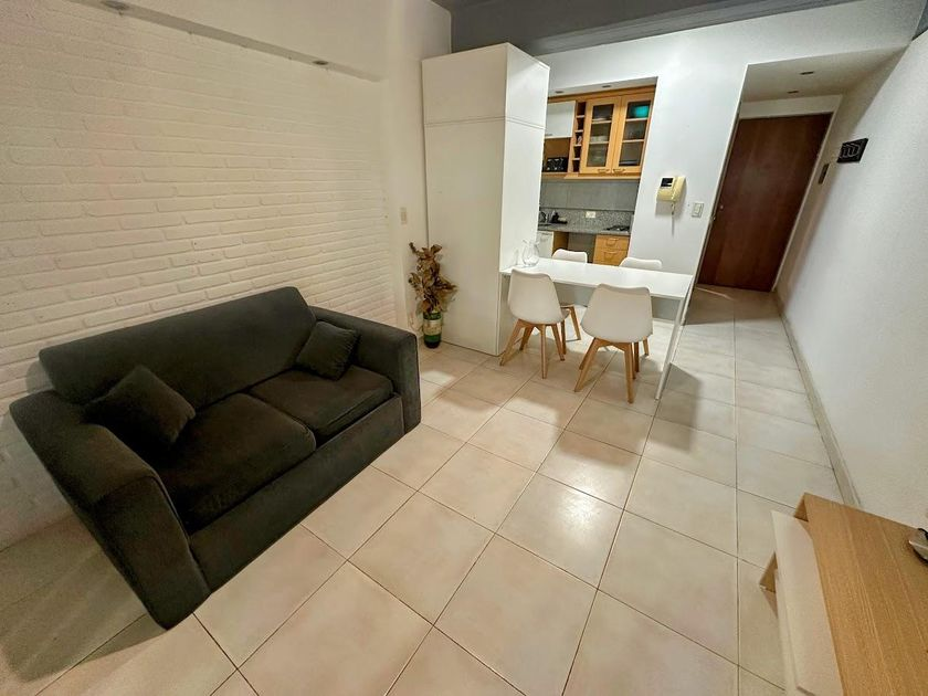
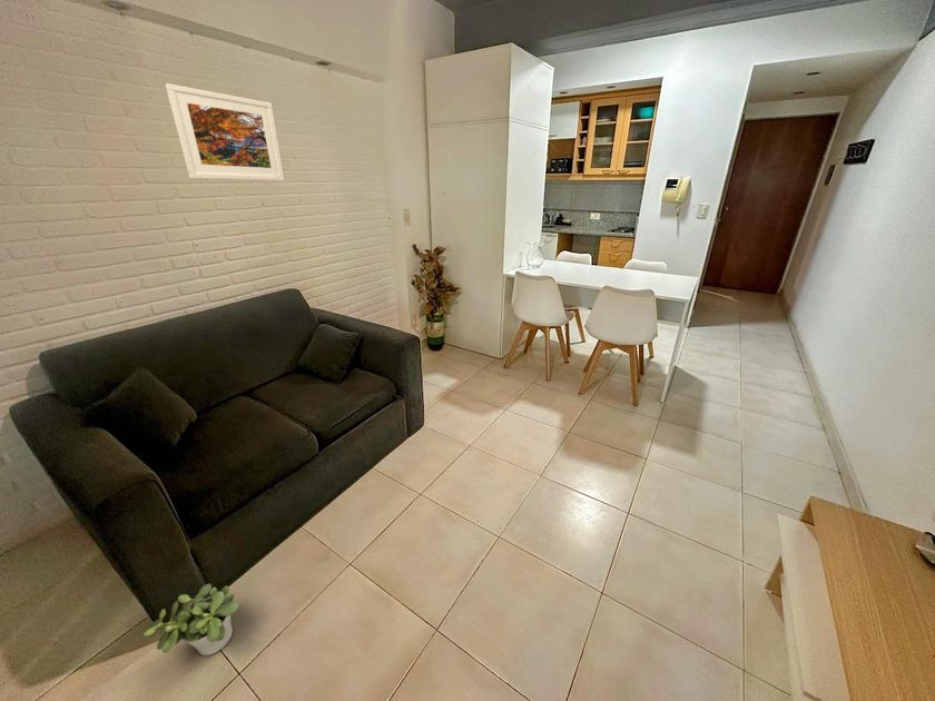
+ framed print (232, 138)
+ potted plant (199, 628)
